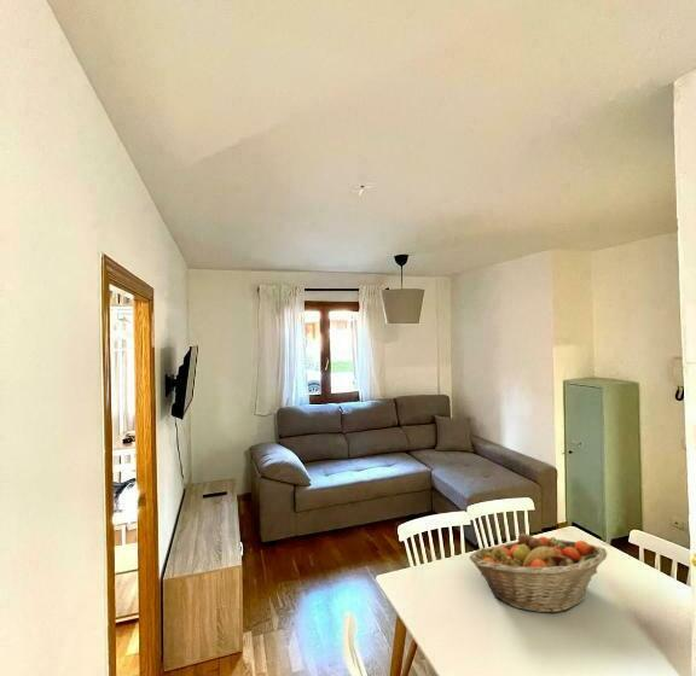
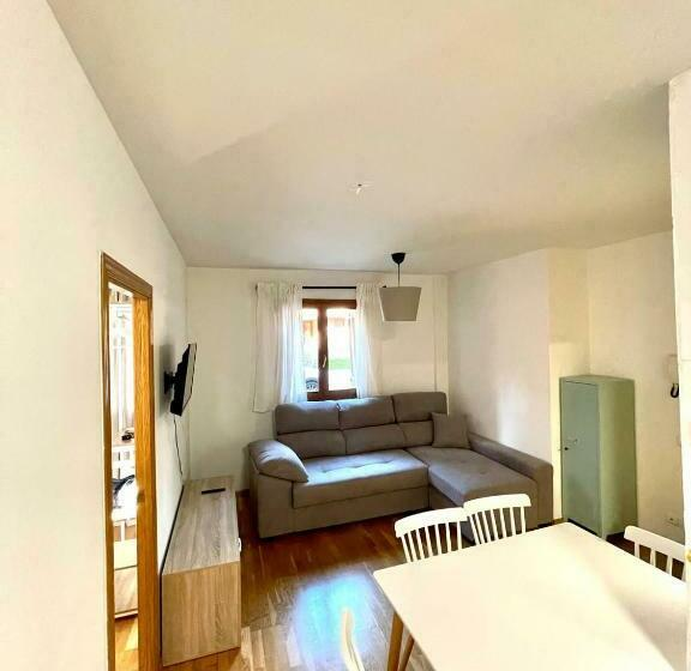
- fruit basket (535, 564)
